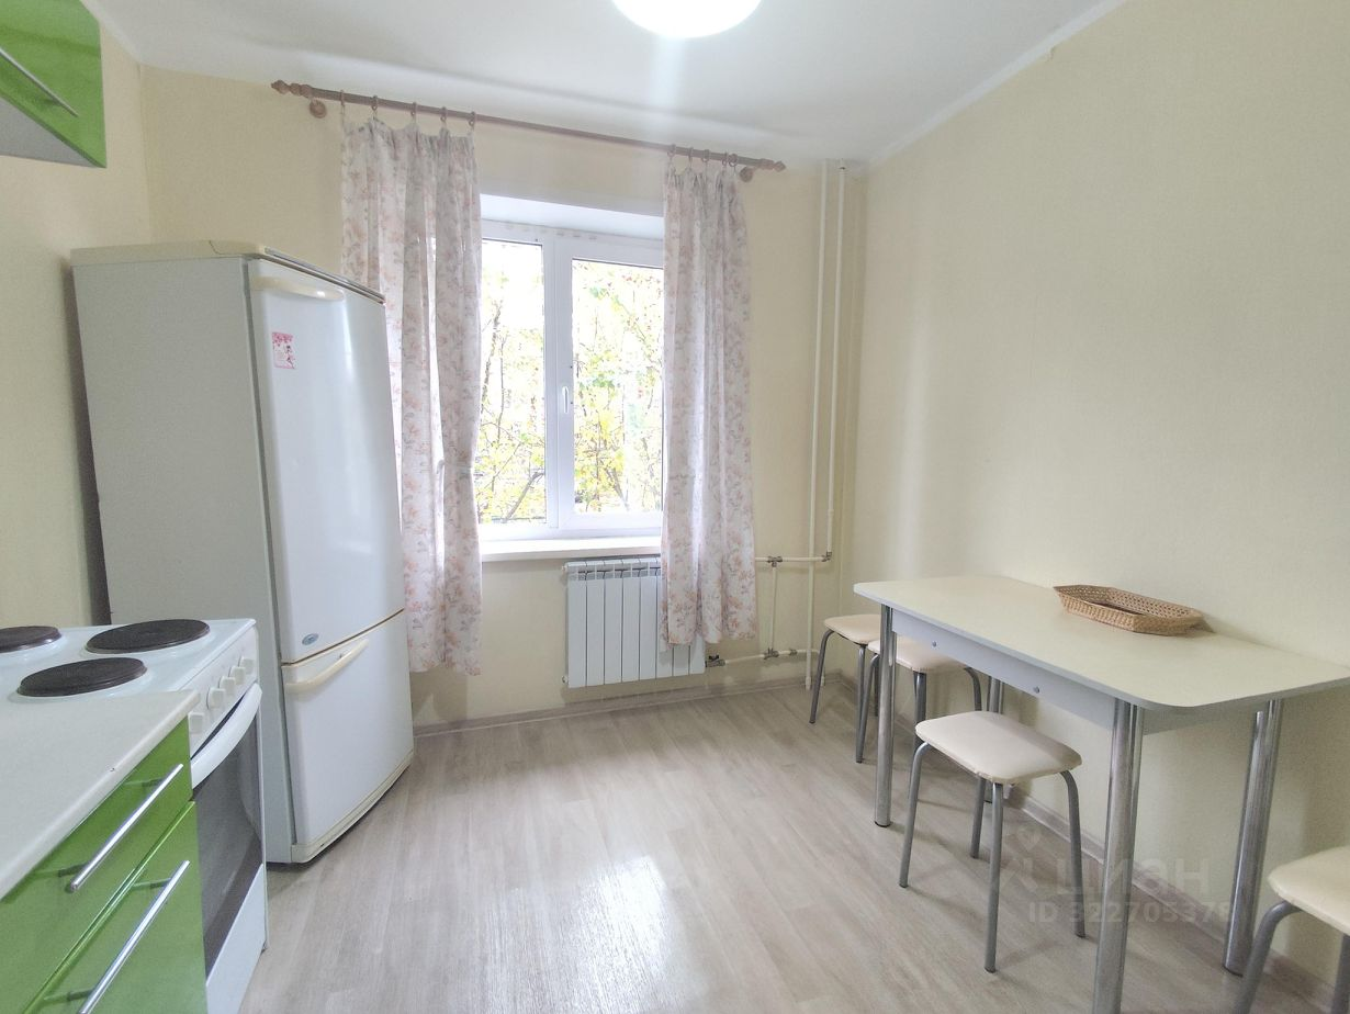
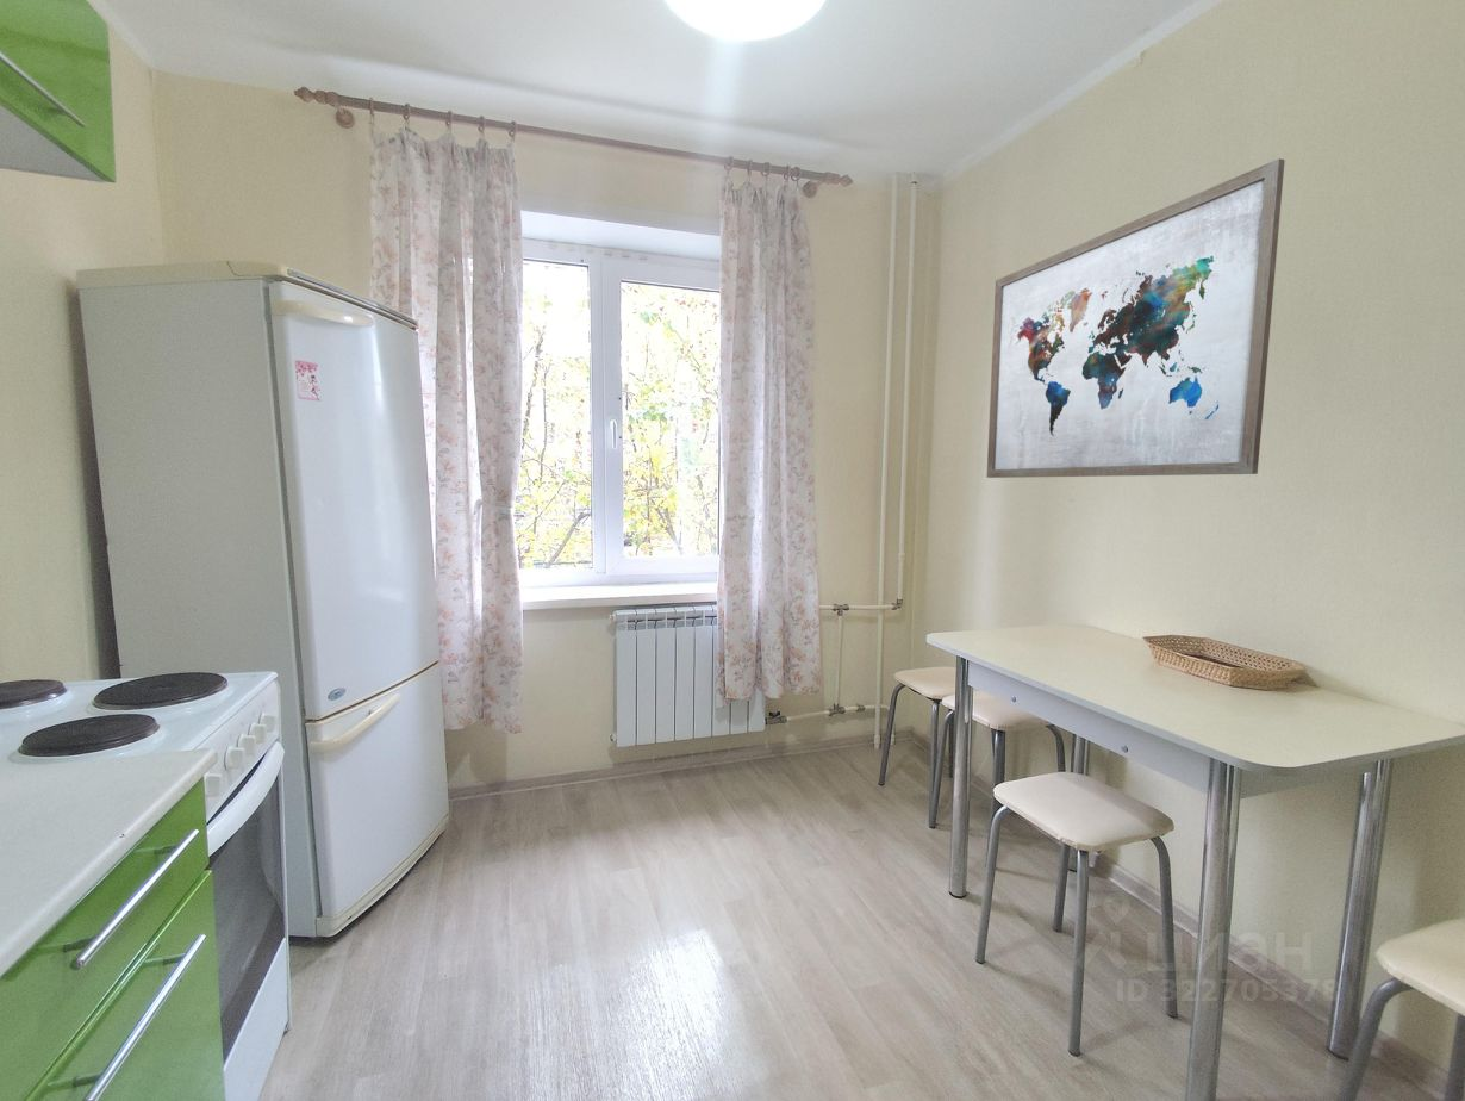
+ wall art (1099, 356)
